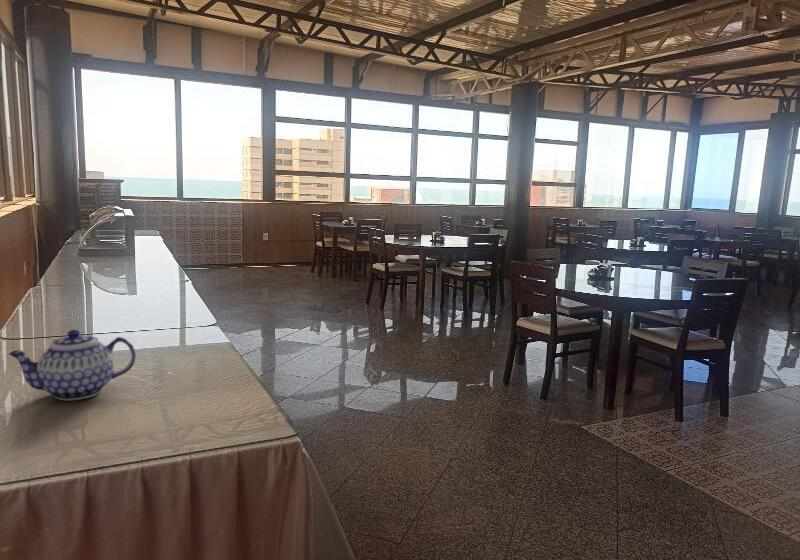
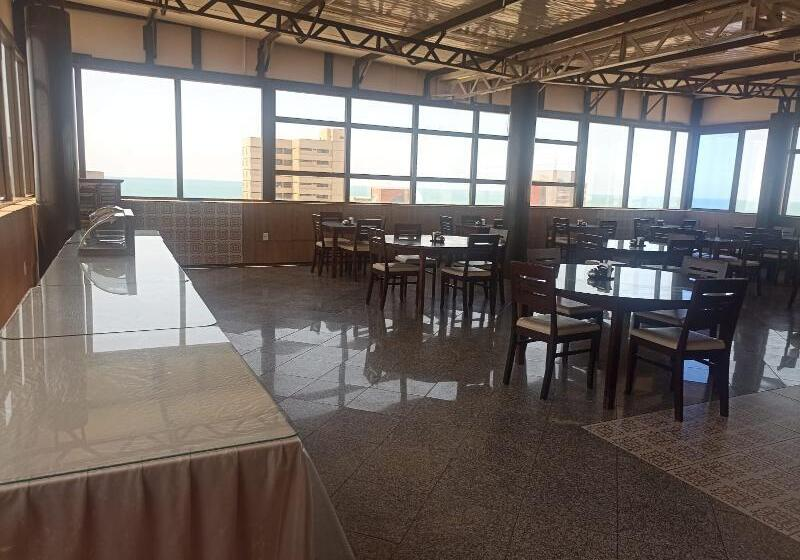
- teapot (75, 361)
